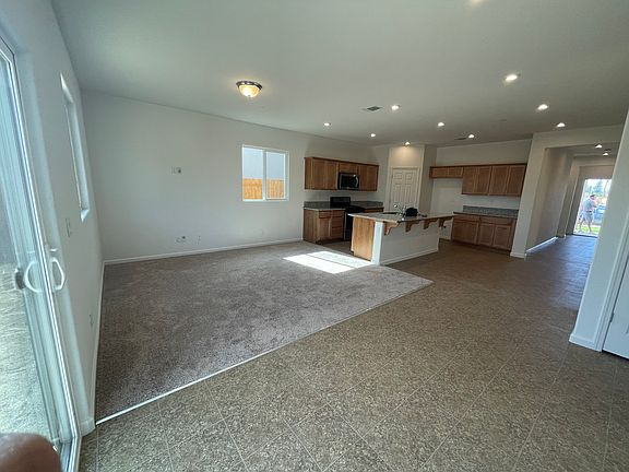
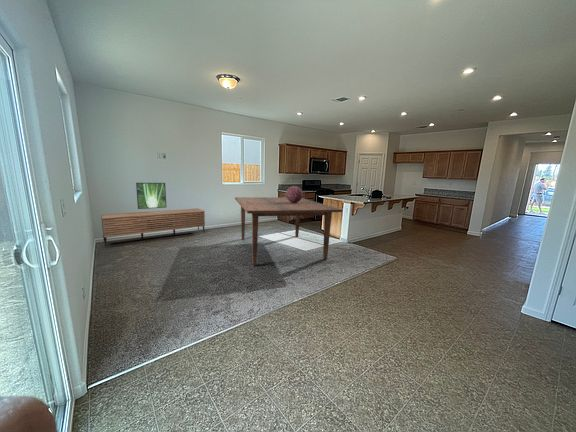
+ sideboard (158, 224)
+ table (280, 215)
+ decorative globe (294, 194)
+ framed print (151, 195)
